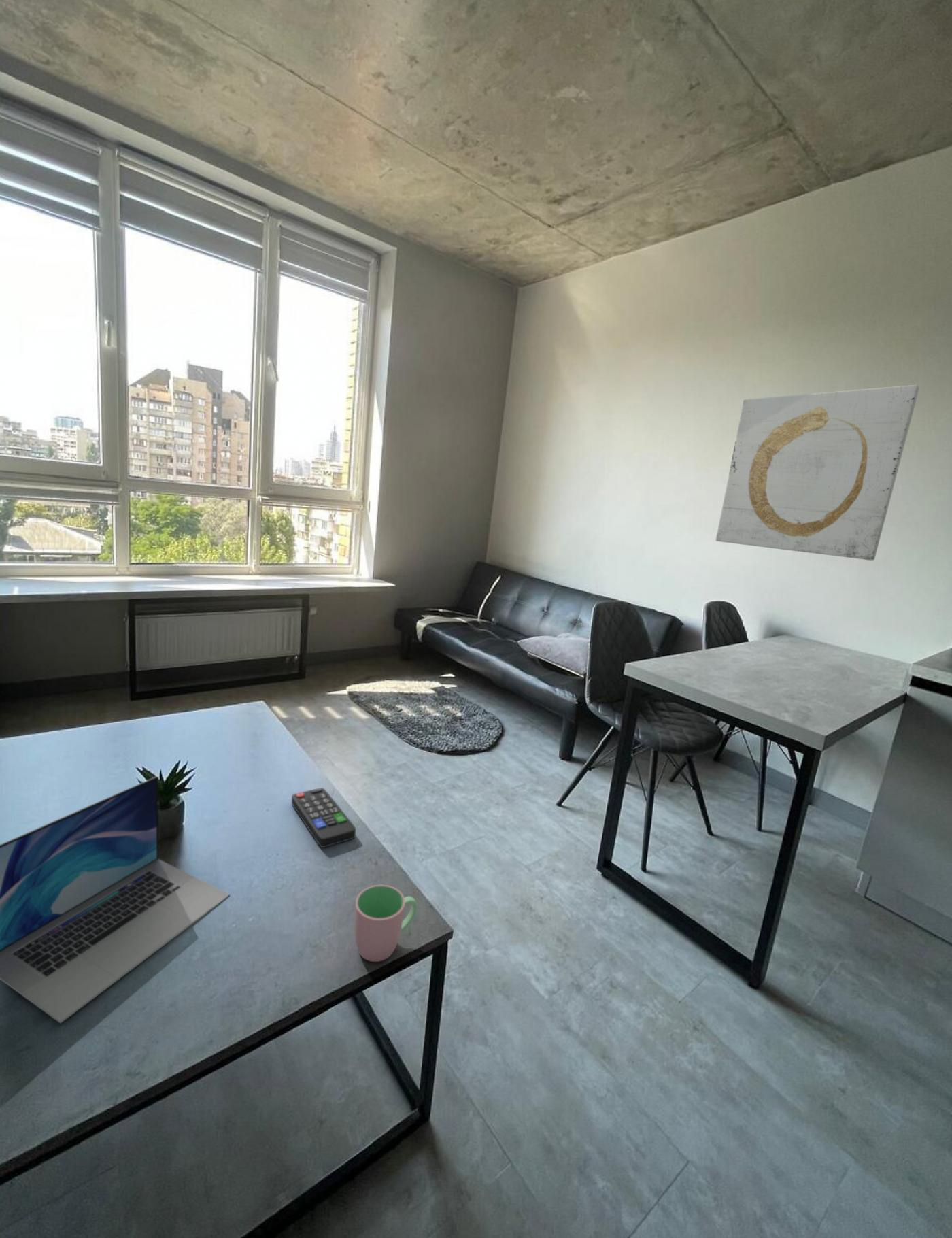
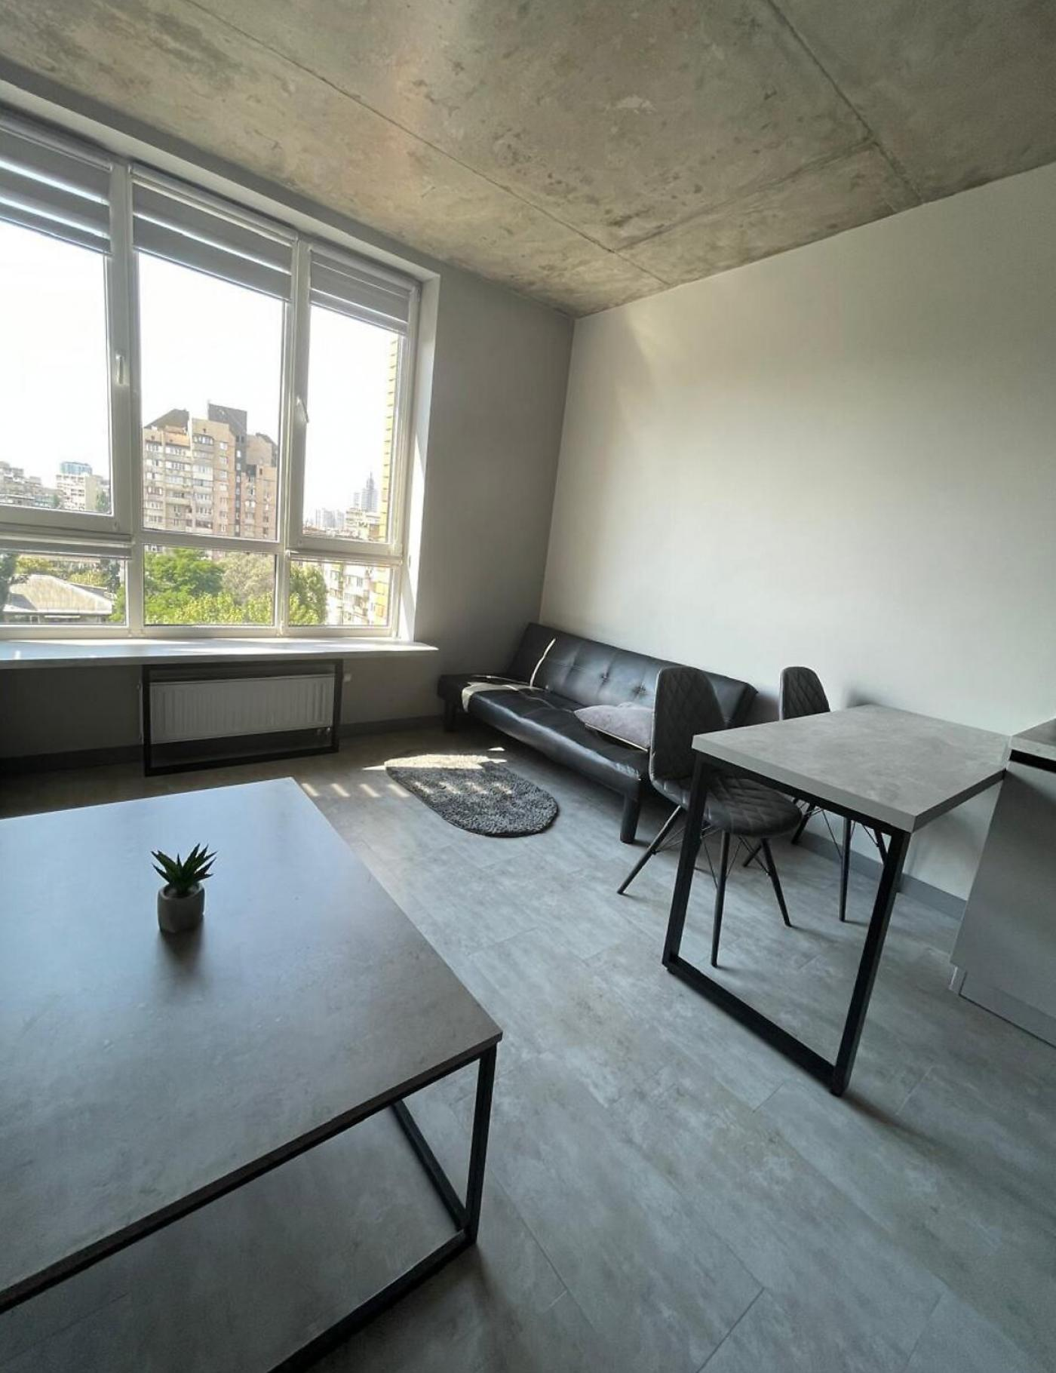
- laptop (116, 879)
- remote control (322, 814)
- cup (386, 922)
- wall art (804, 473)
